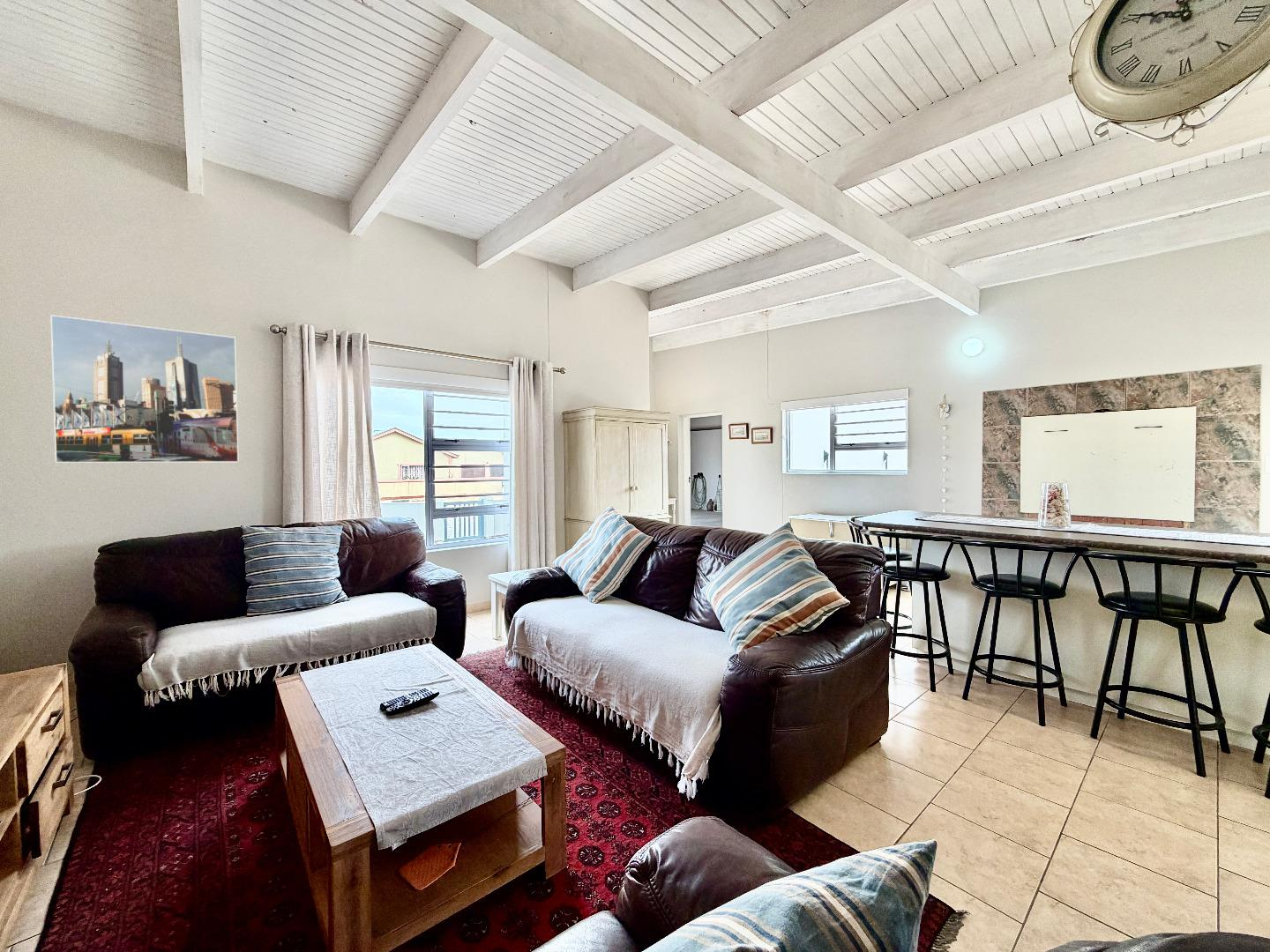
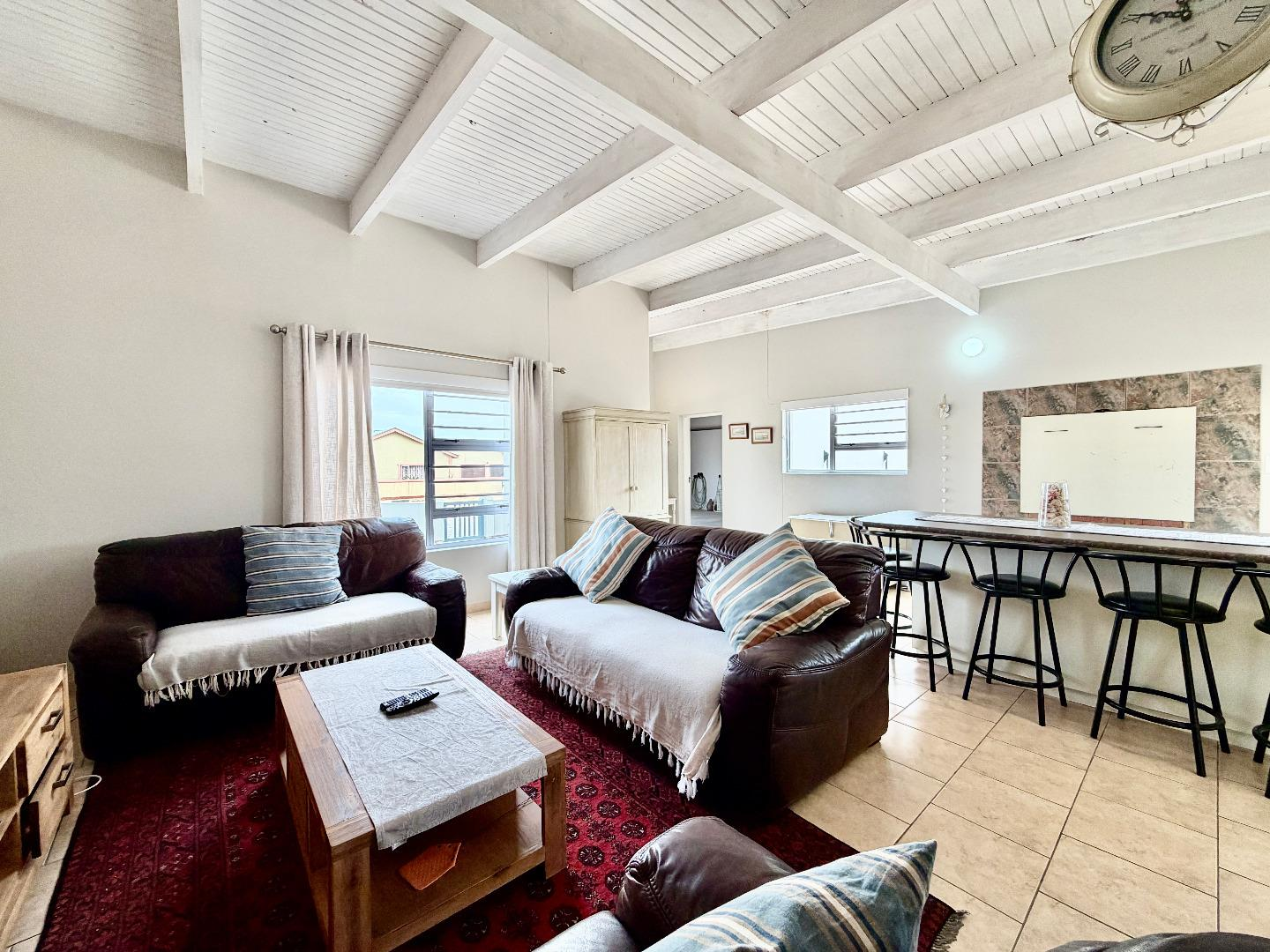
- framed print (153, 395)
